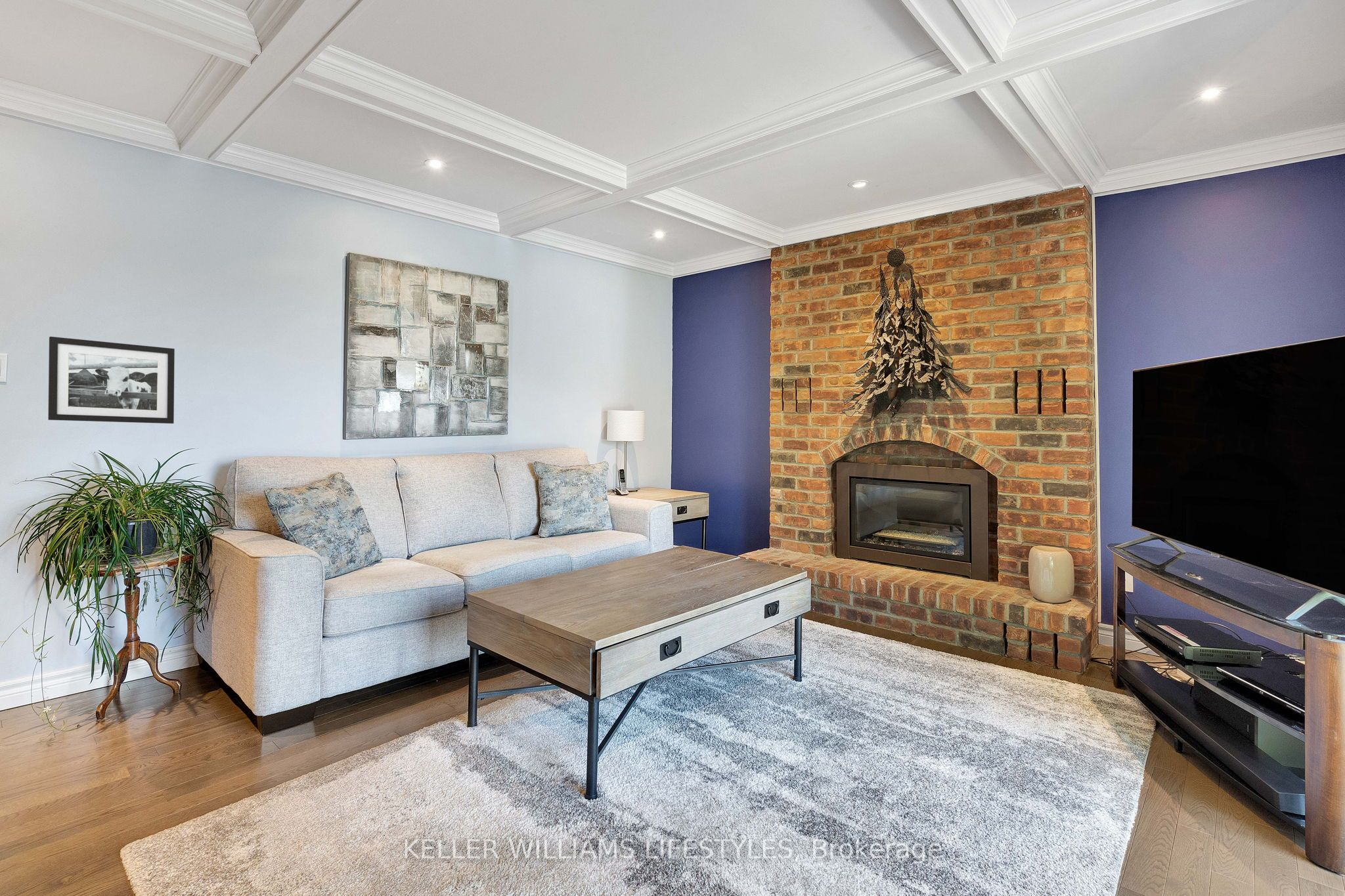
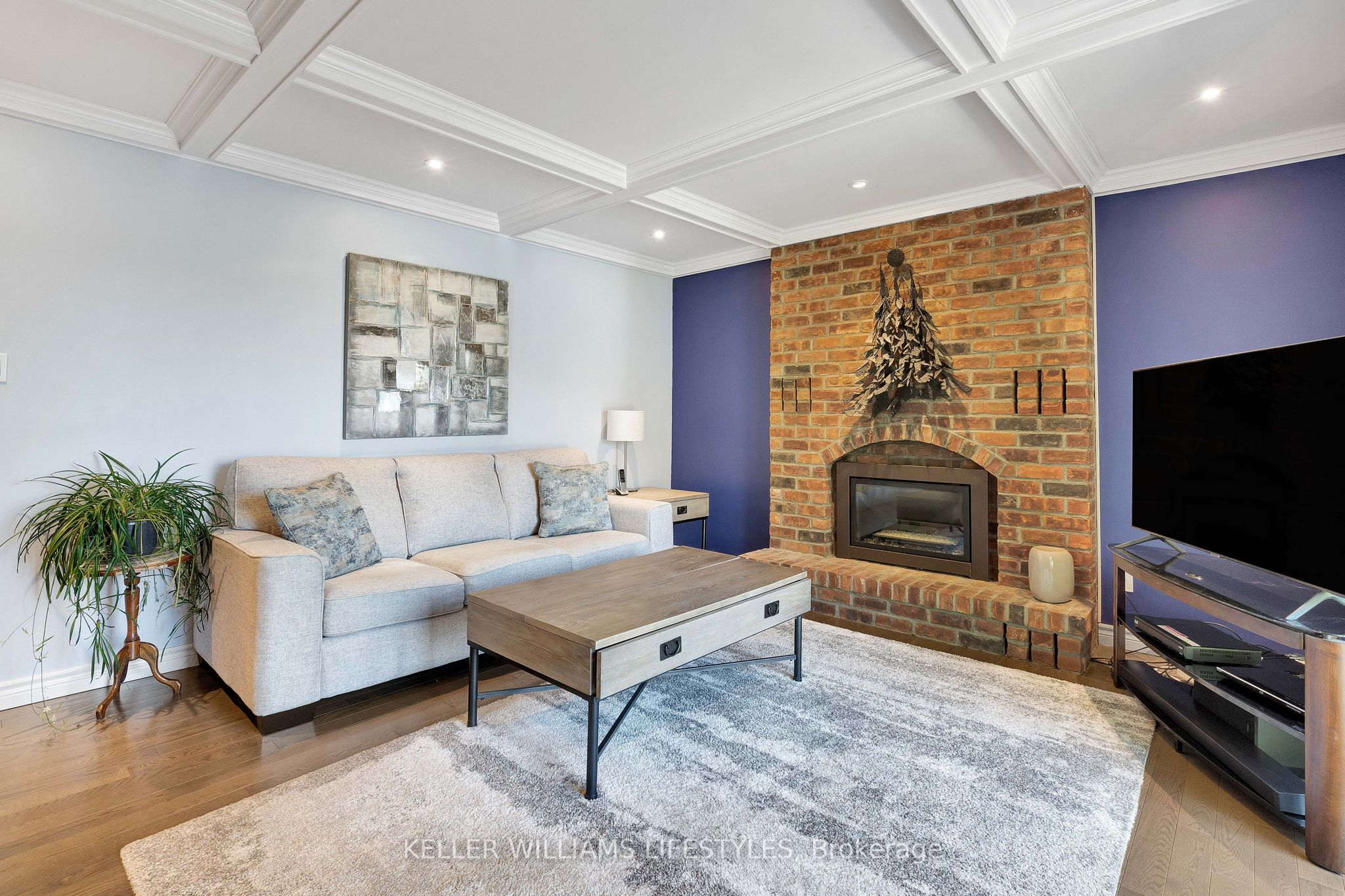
- picture frame (114, 382)
